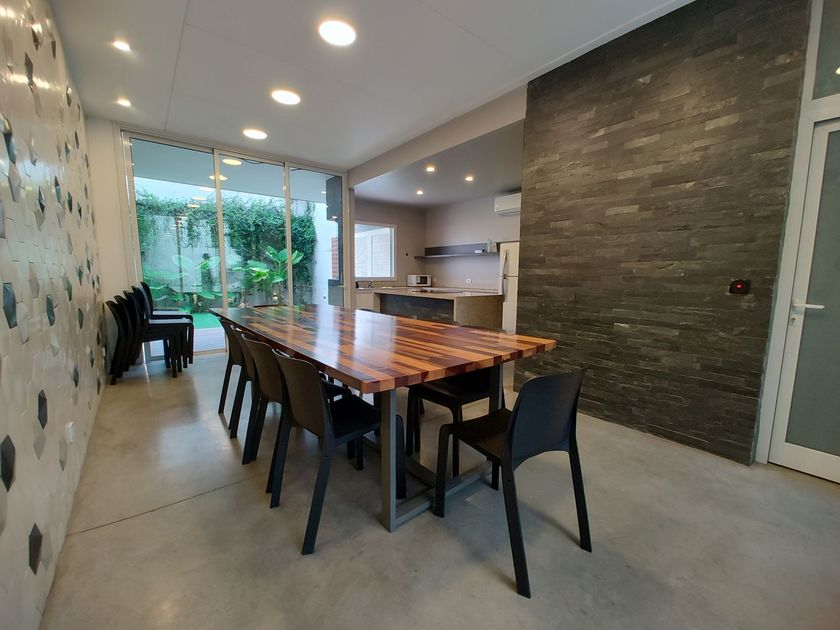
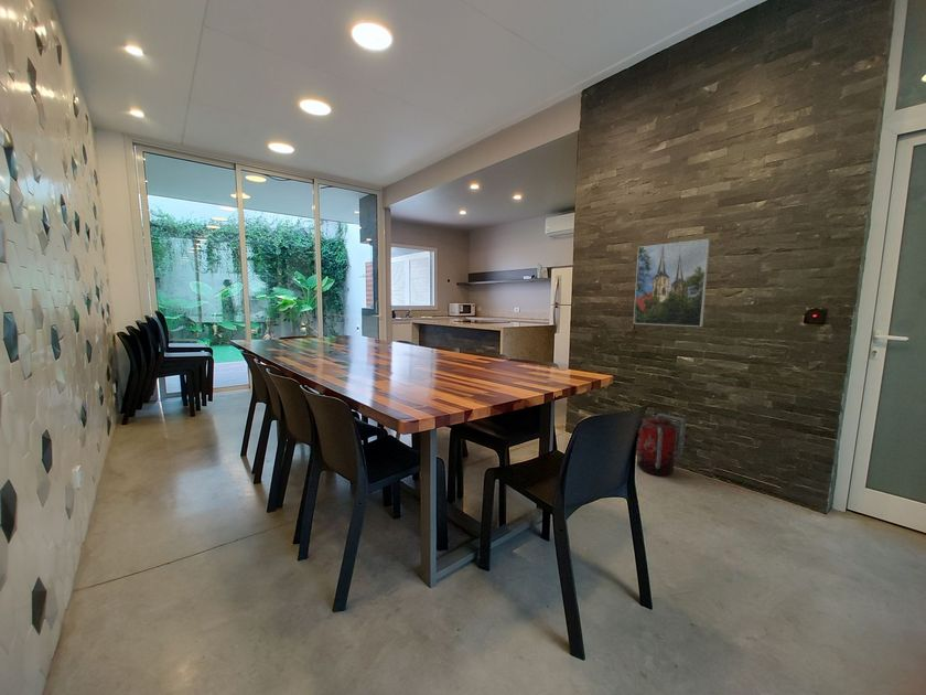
+ fire extinguisher (655, 440)
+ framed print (668, 285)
